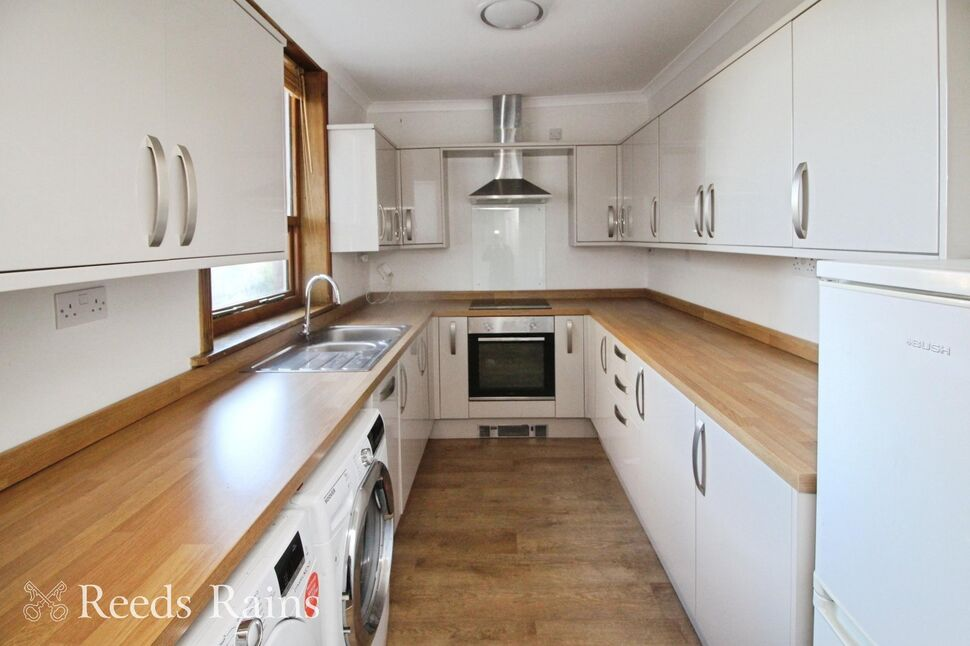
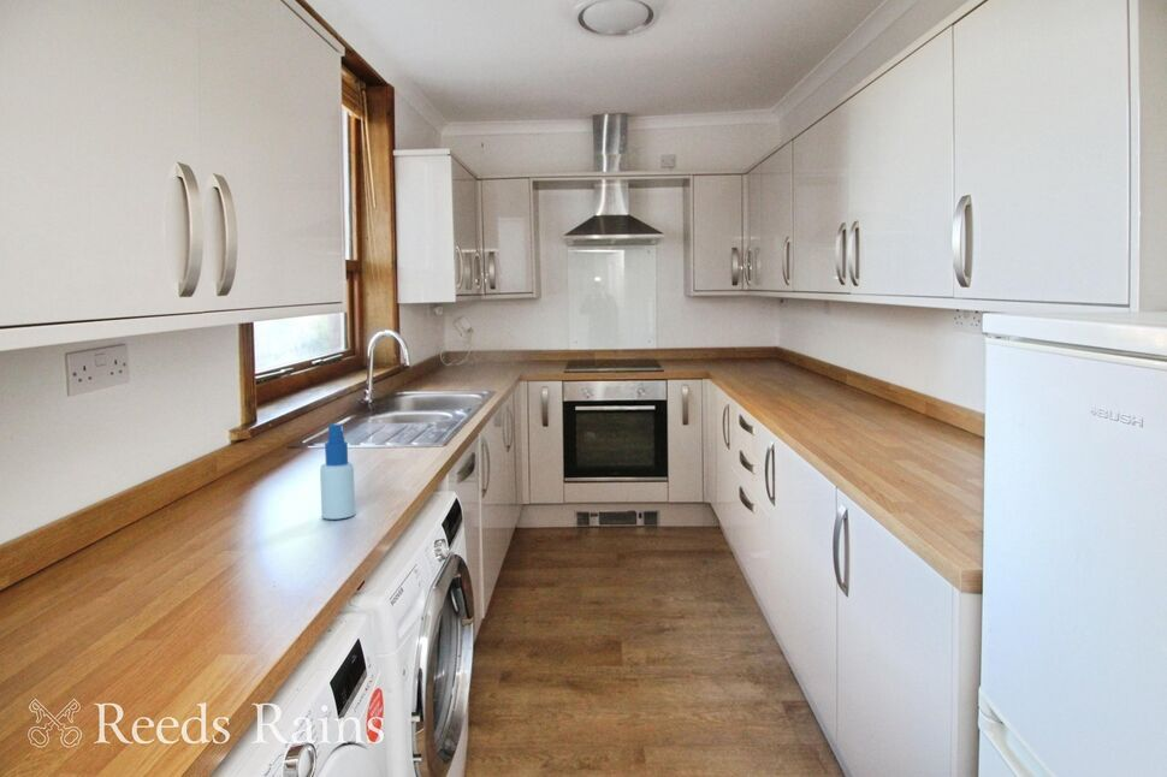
+ spray bottle (337, 469)
